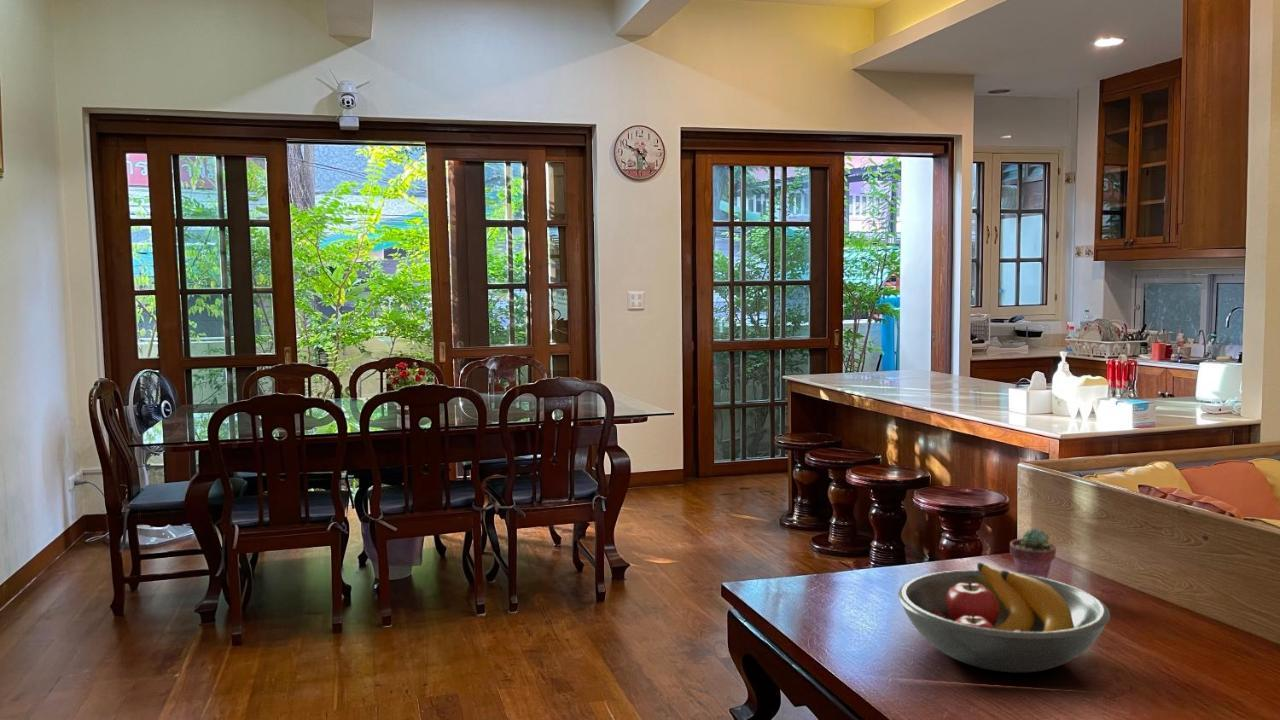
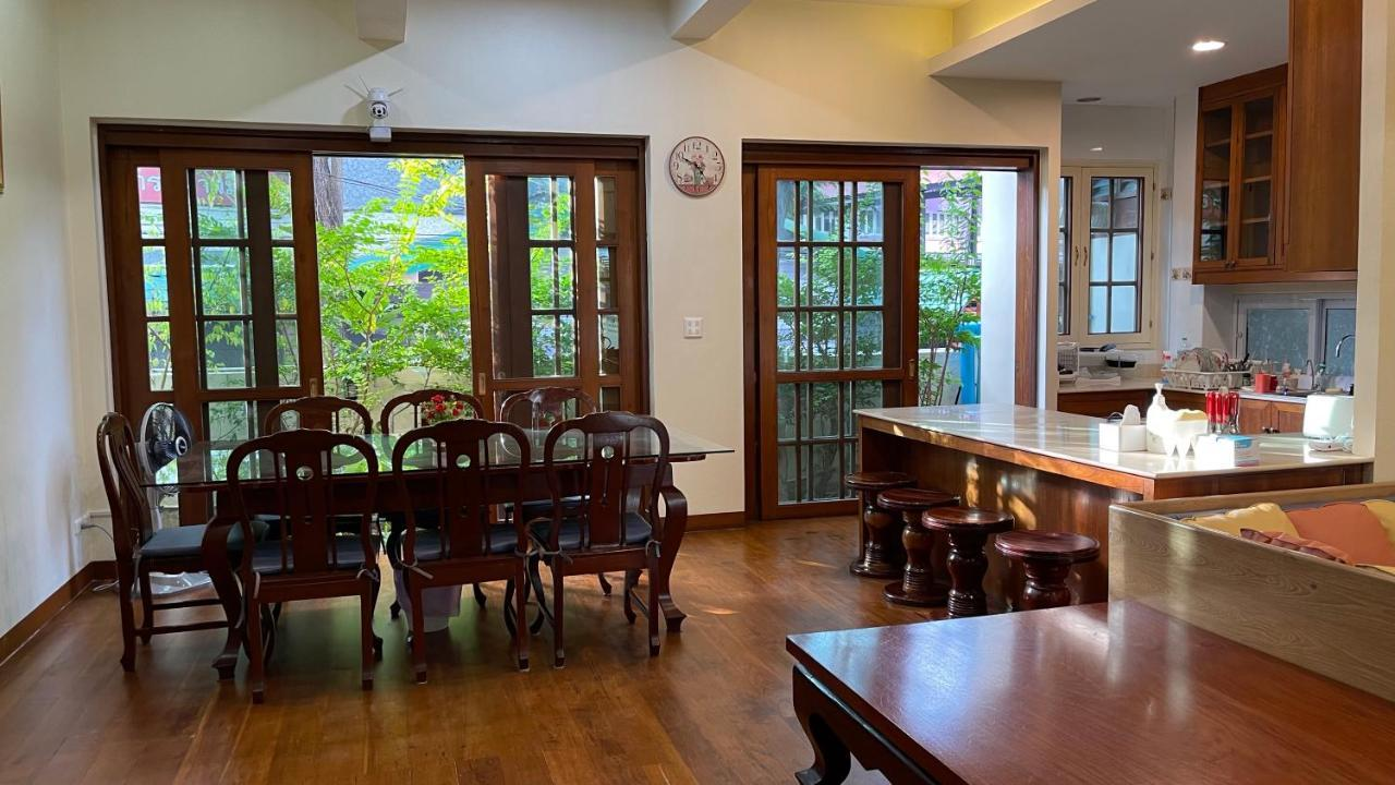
- fruit bowl (999, 619)
- potted succulent (1032, 556)
